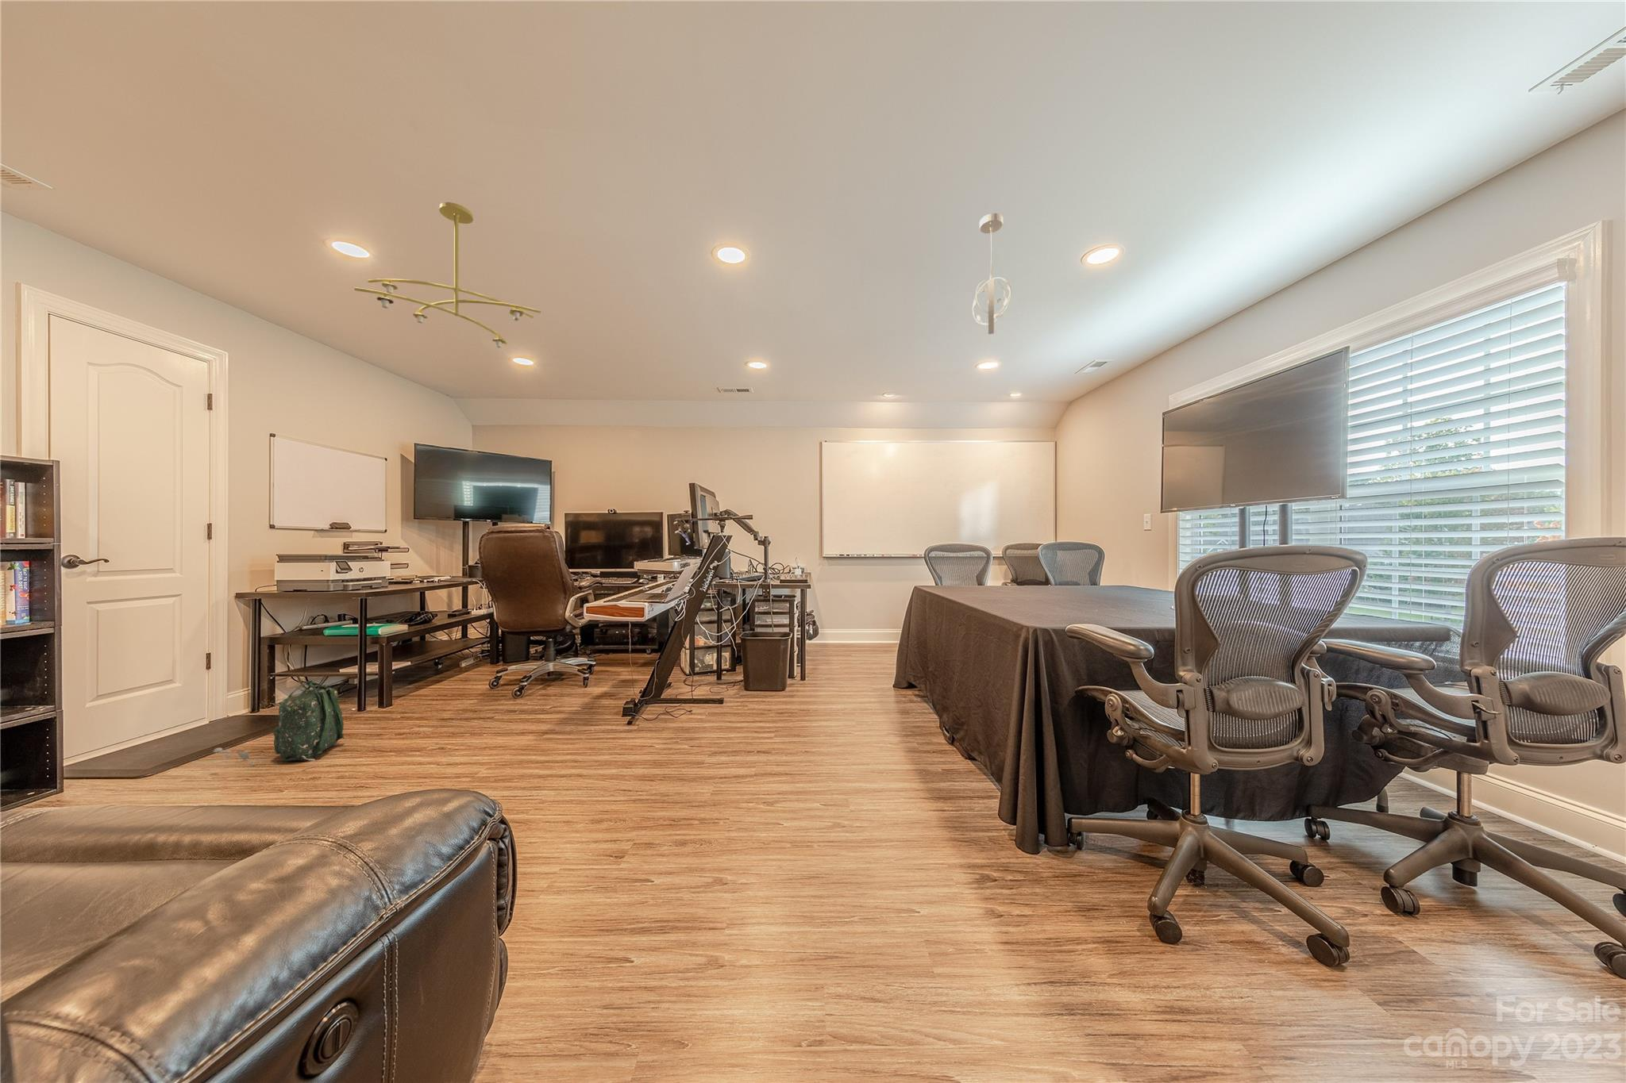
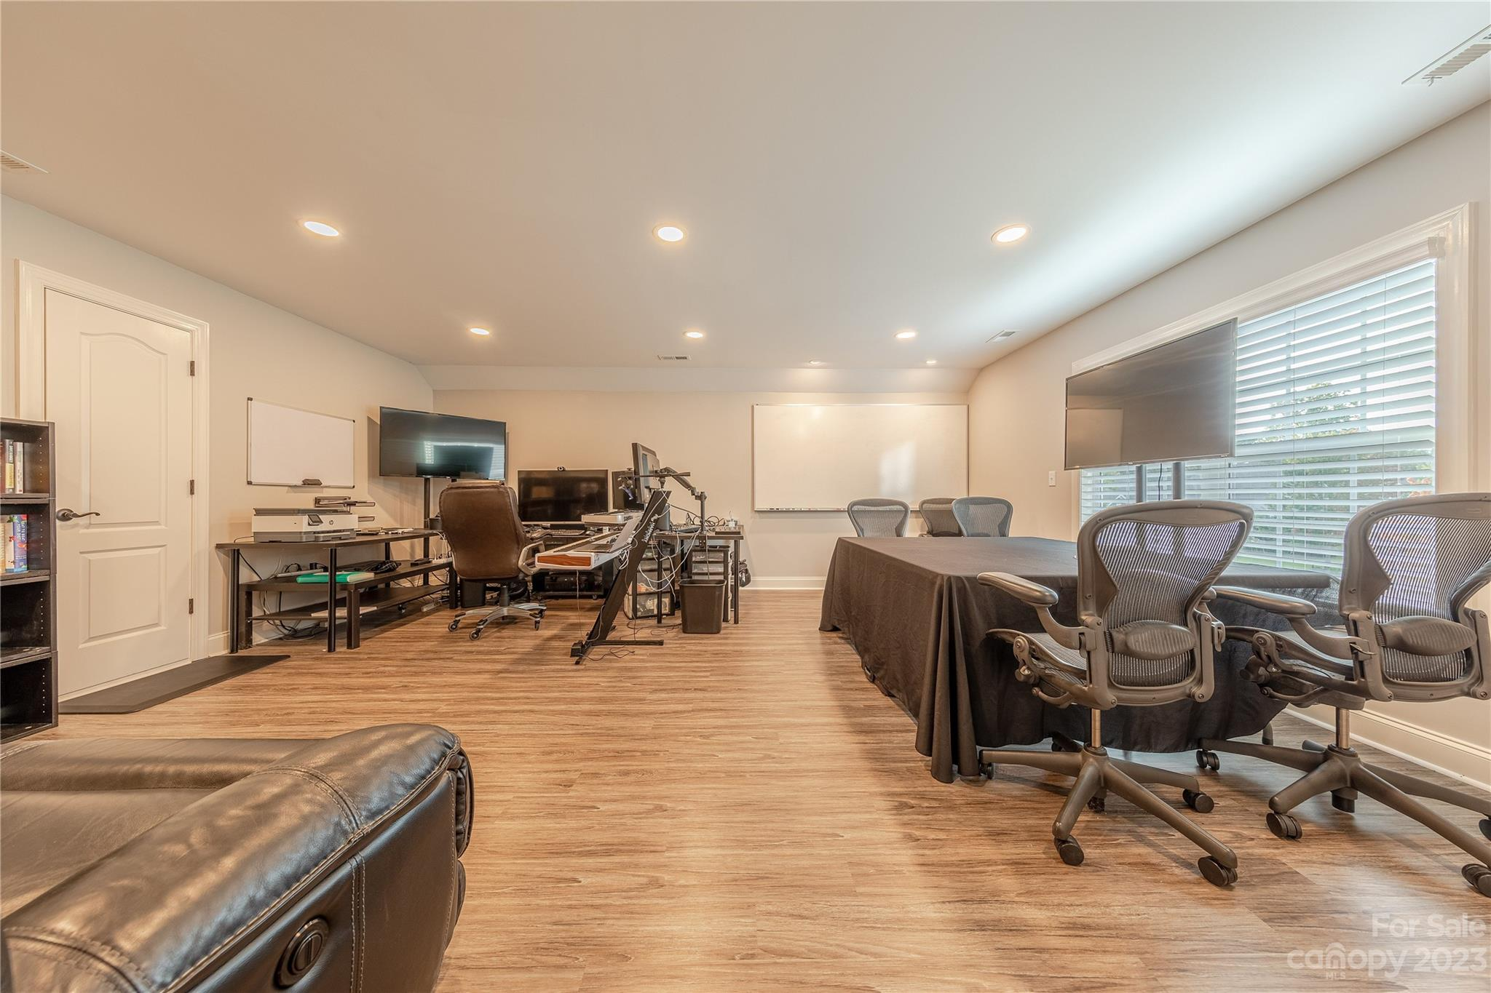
- backpack (291, 720)
- pendant light (991, 276)
- ceiling light fixture (455, 276)
